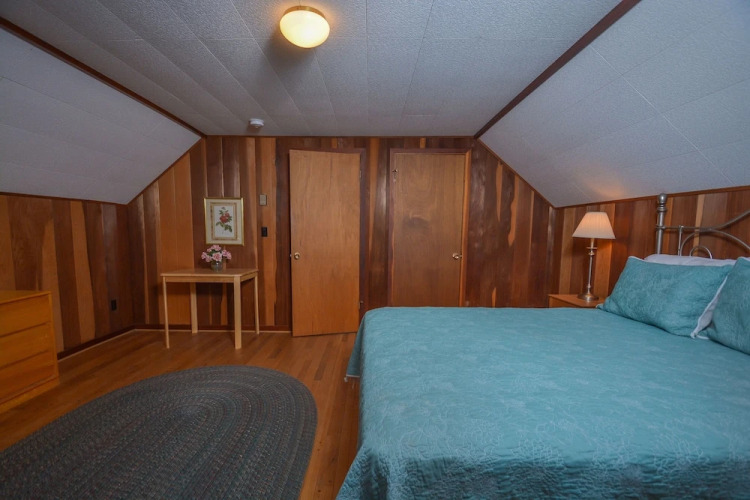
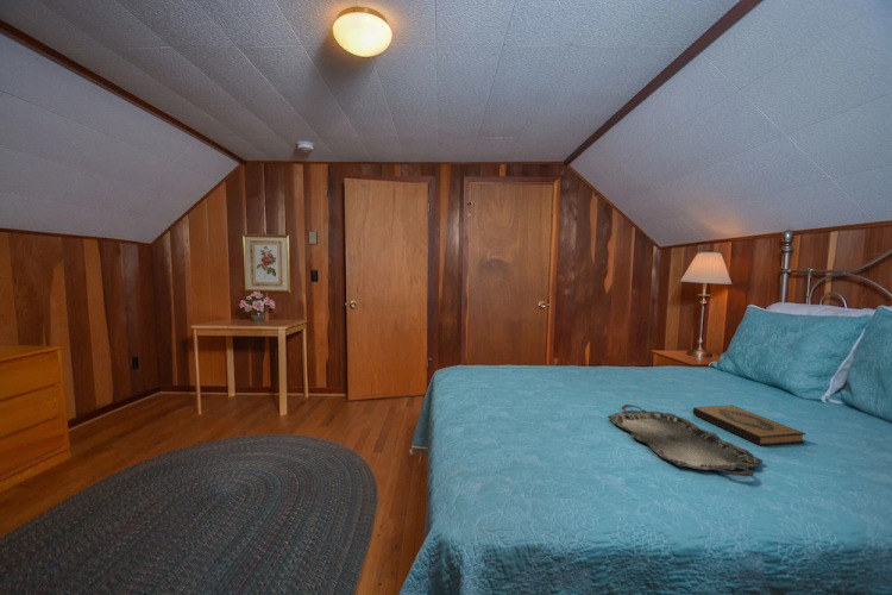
+ serving tray (674, 436)
+ hardback book (743, 422)
